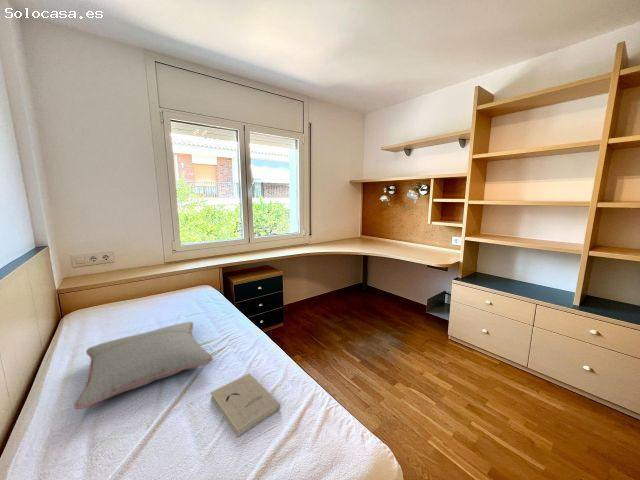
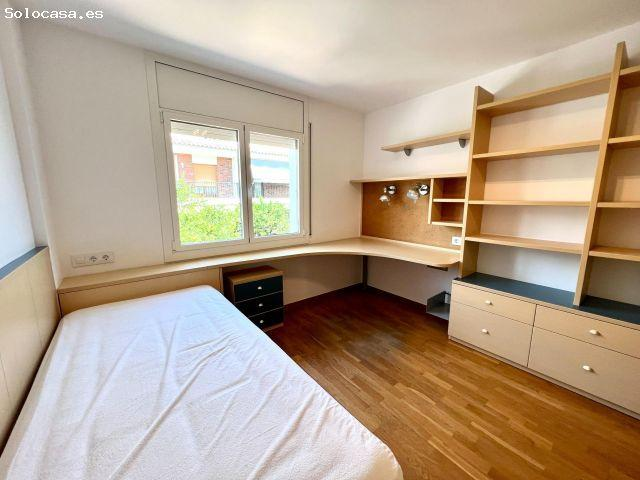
- book (244, 400)
- pillow (148, 354)
